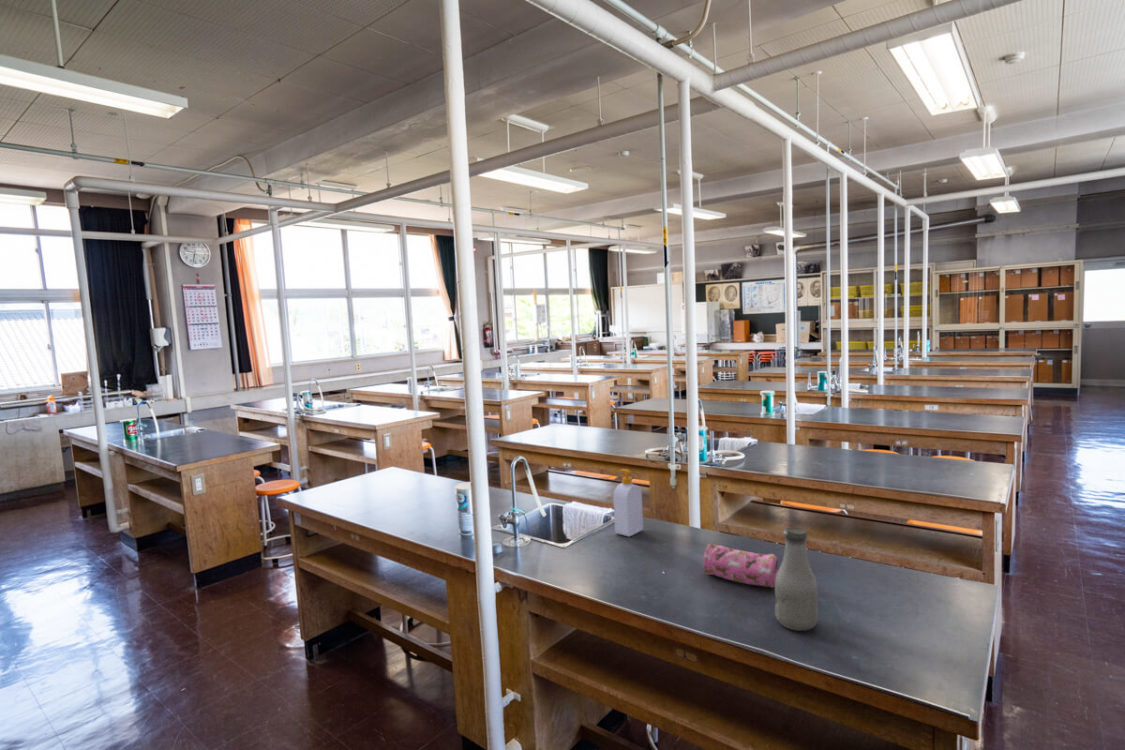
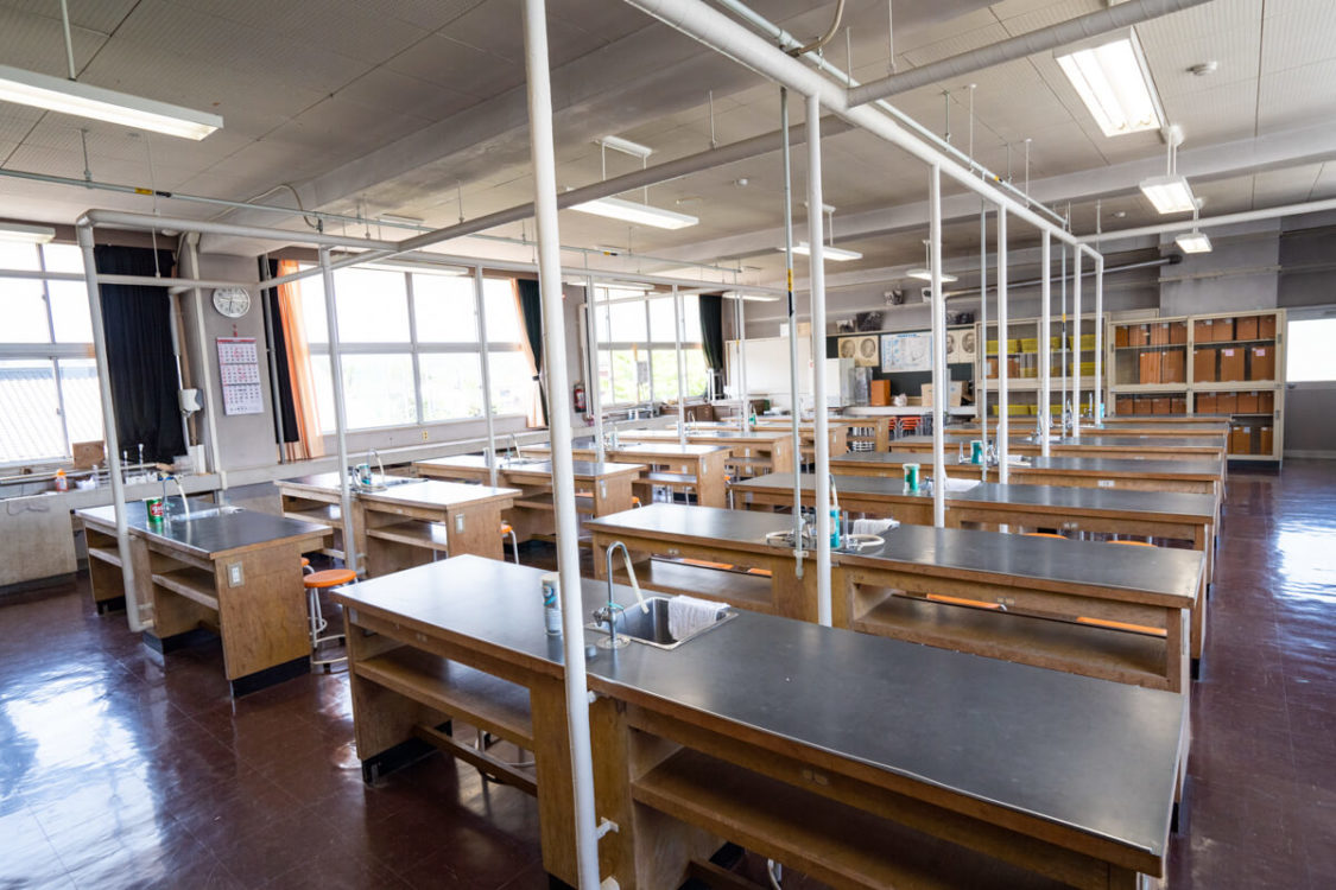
- soap bottle (627, 500)
- pencil case (740, 564)
- bottle (795, 576)
